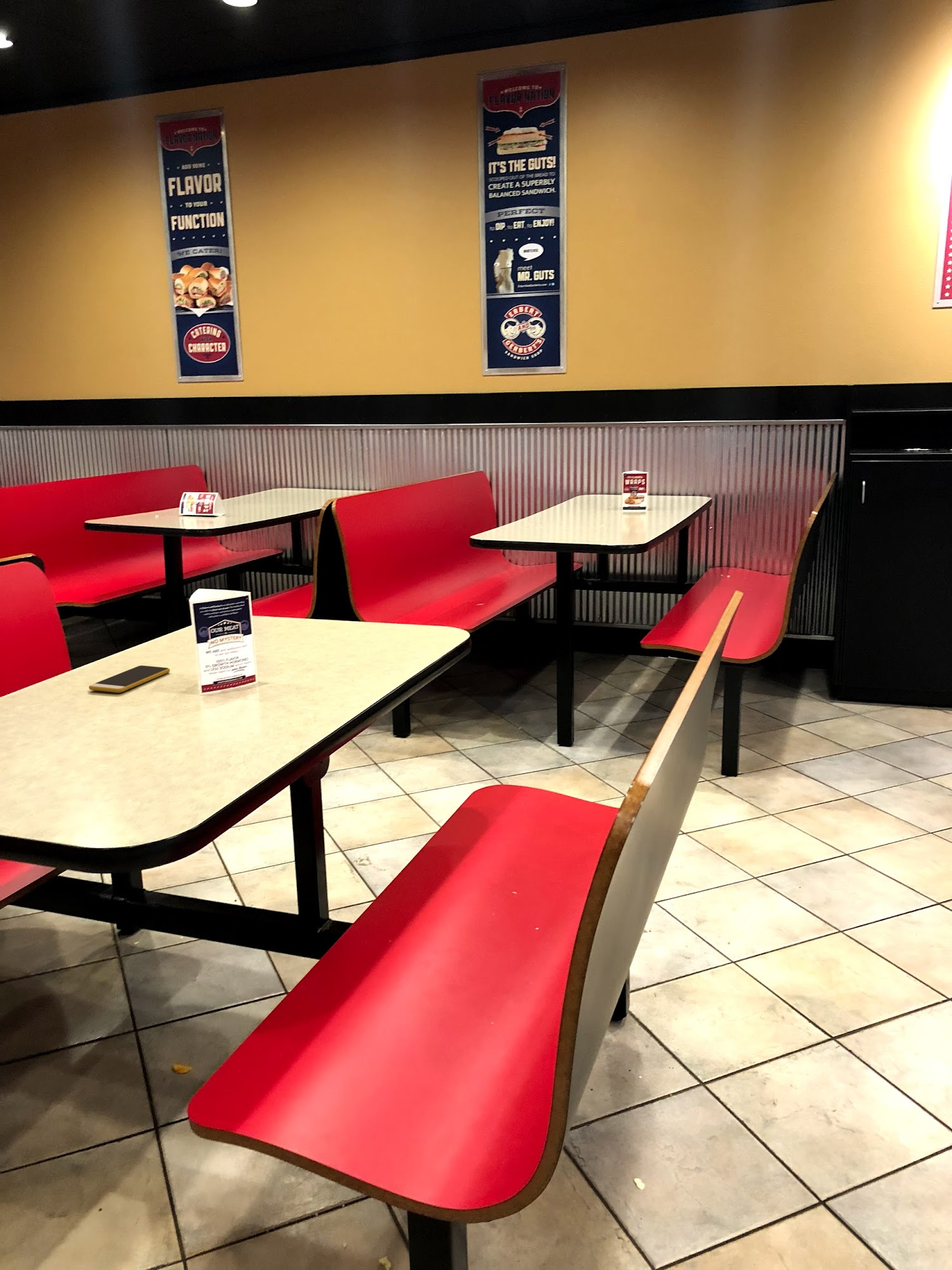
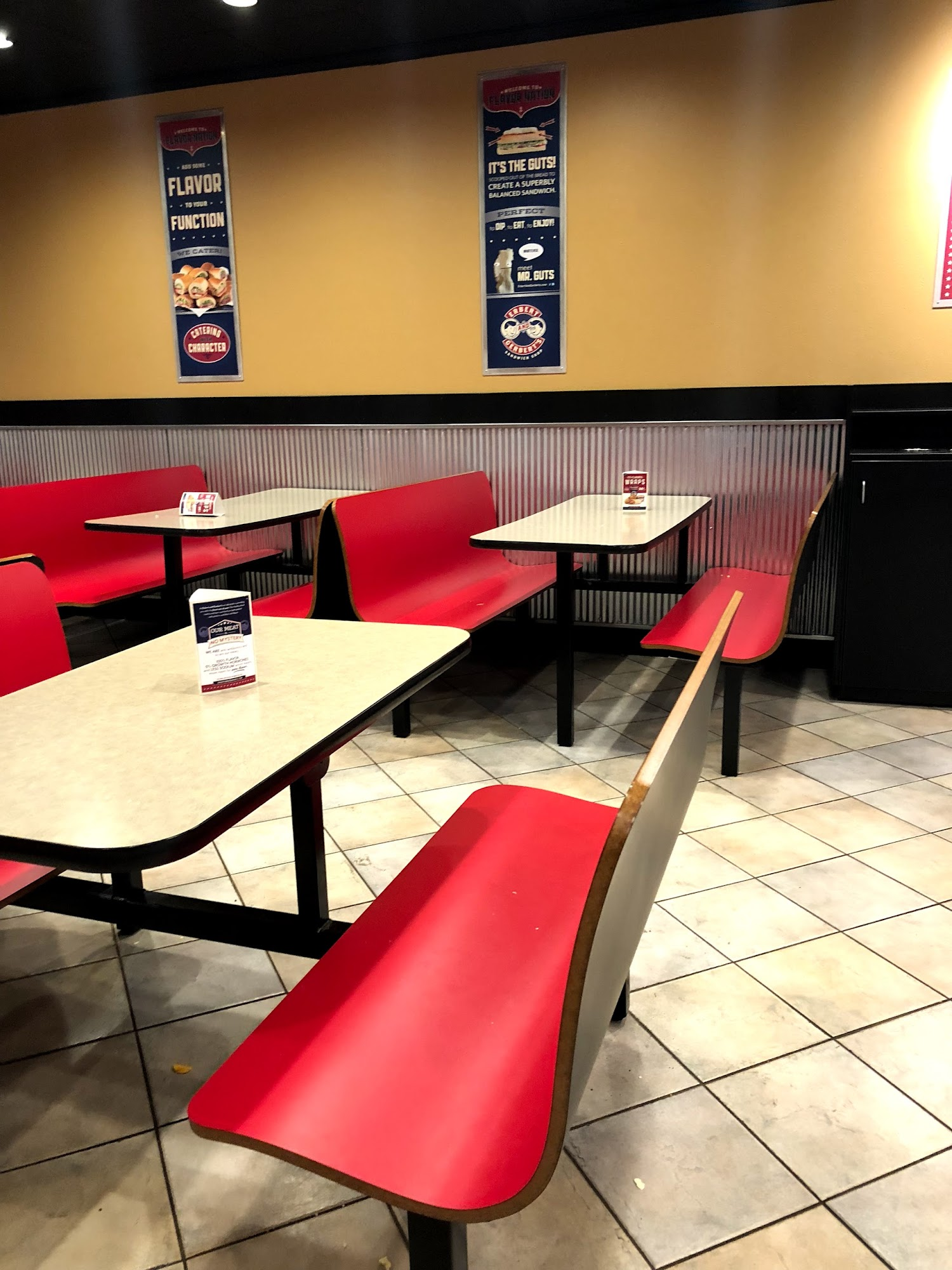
- smartphone (130, 678)
